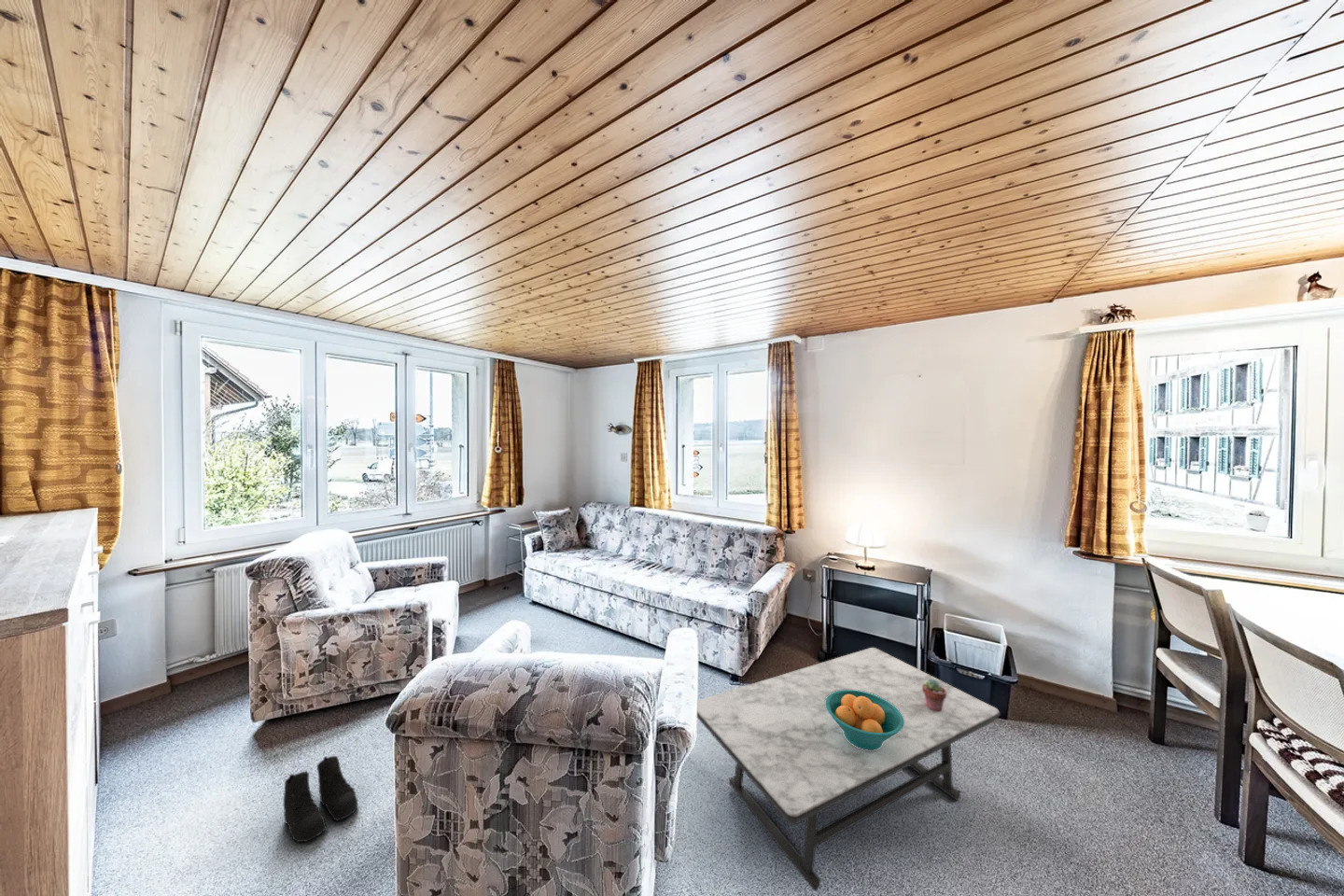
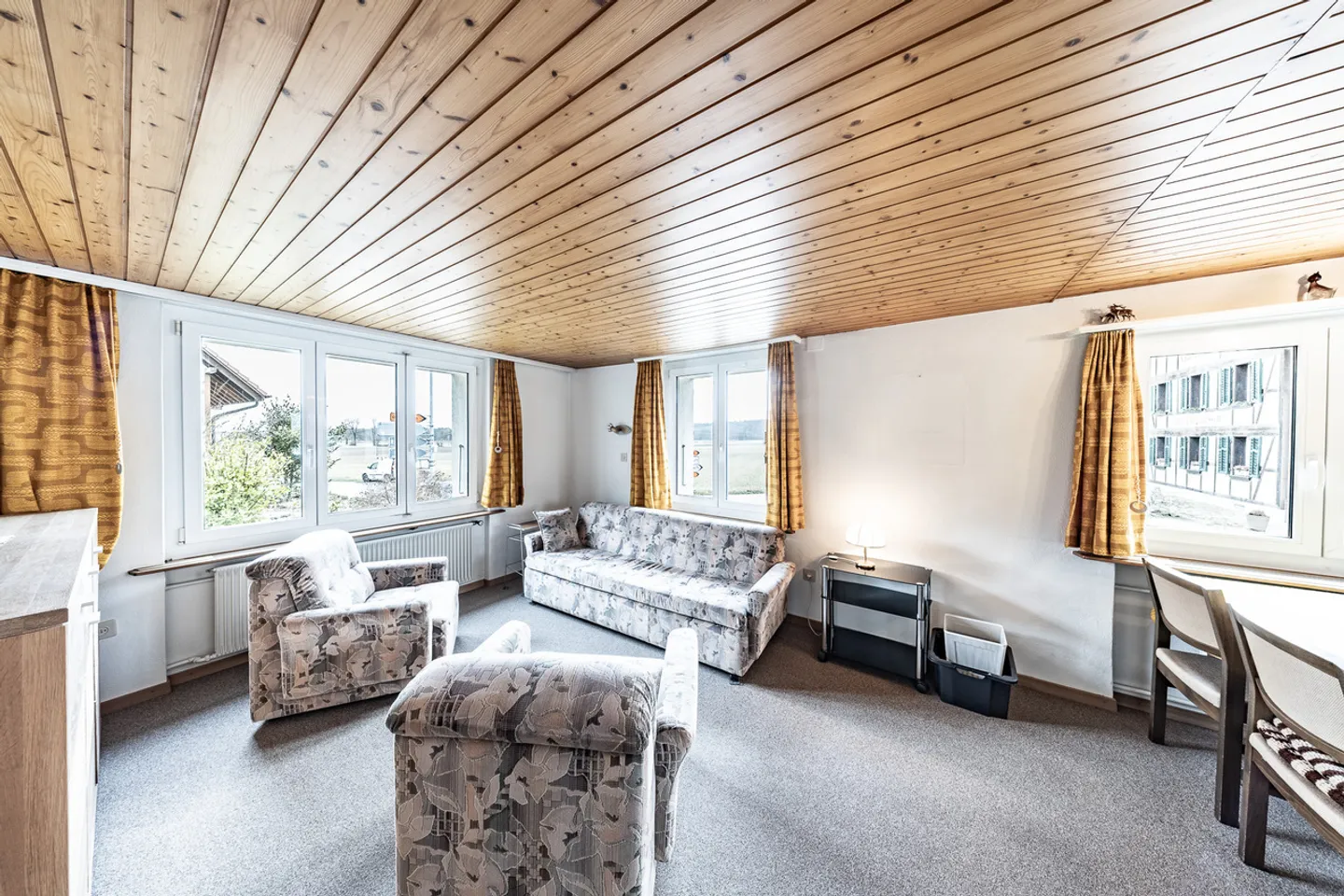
- boots (320, 791)
- coffee table (844, 749)
- potted succulent (933, 692)
- fruit bowl (862, 717)
